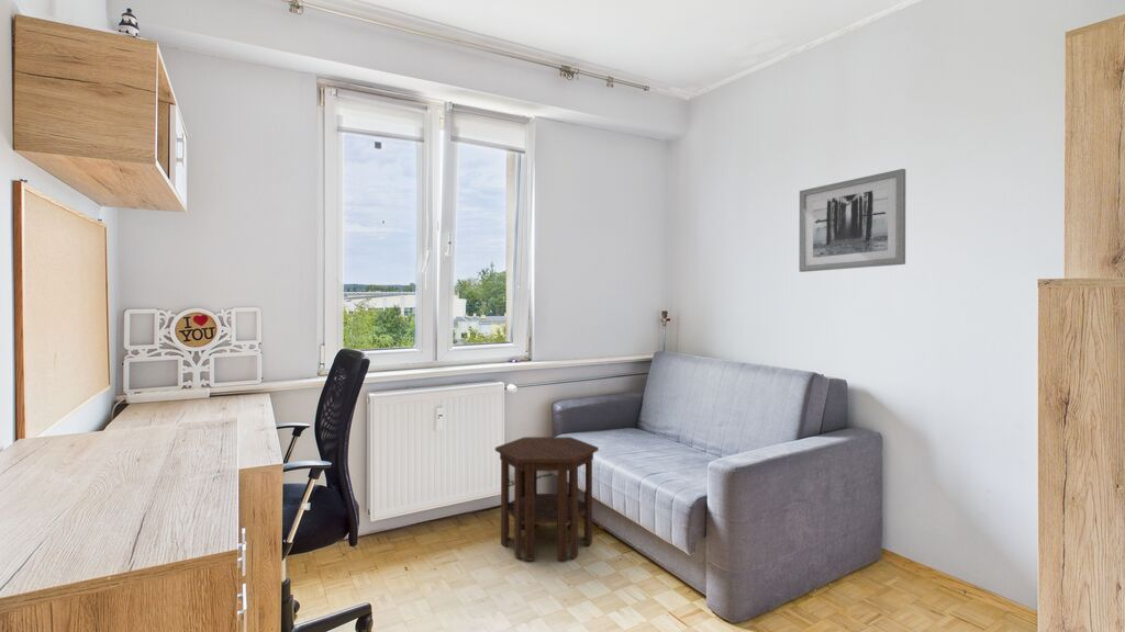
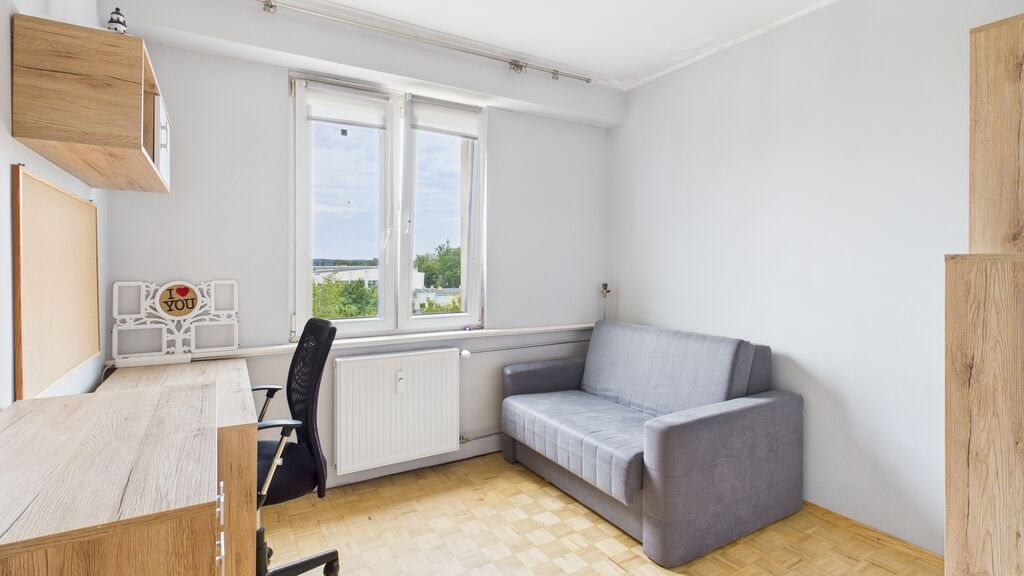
- side table (546, 494)
- wall art (847, 224)
